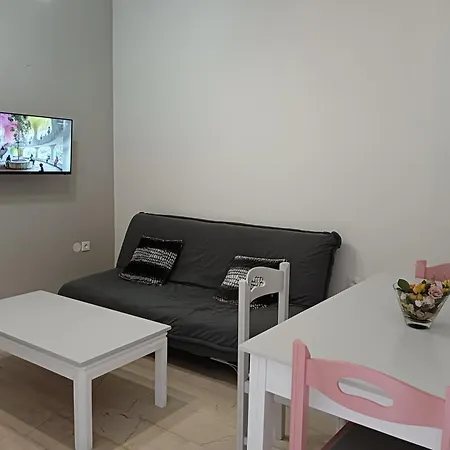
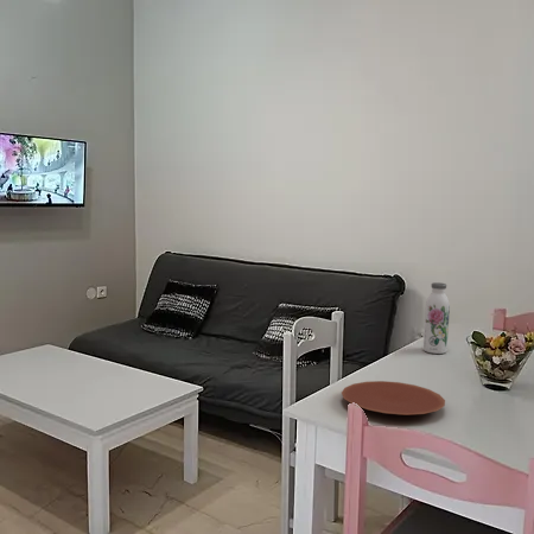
+ plate (392, 400)
+ water bottle (437, 317)
